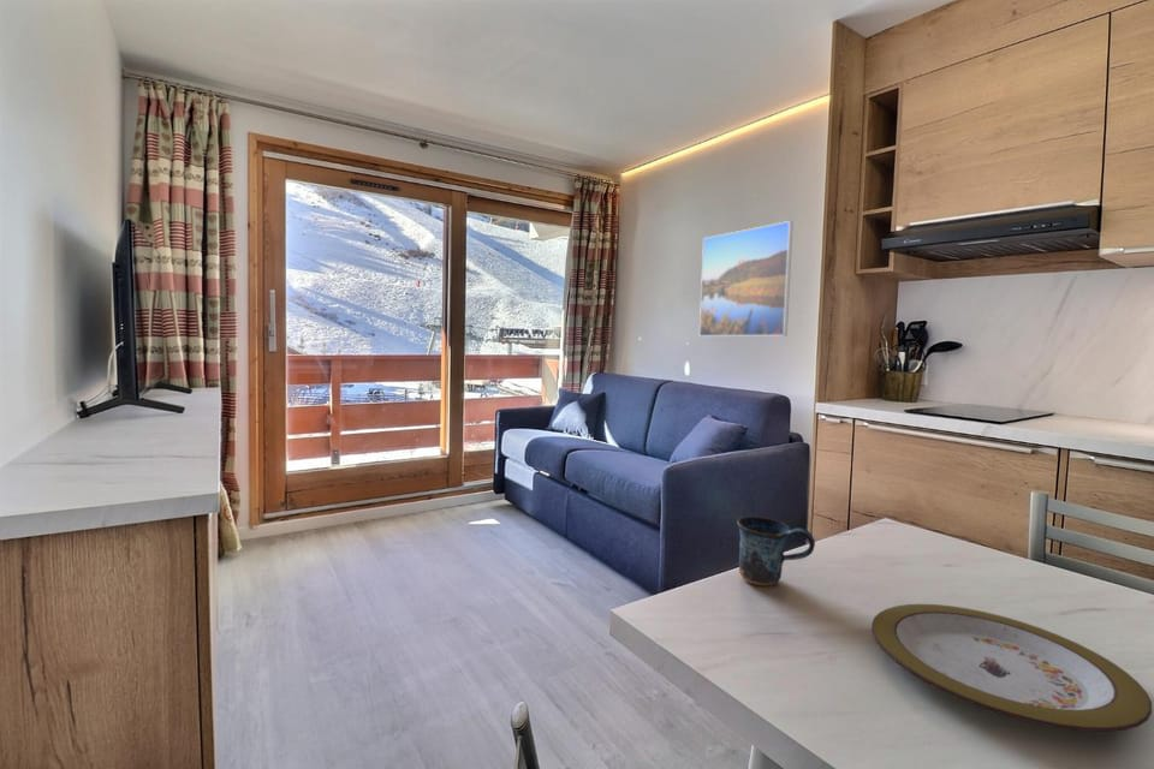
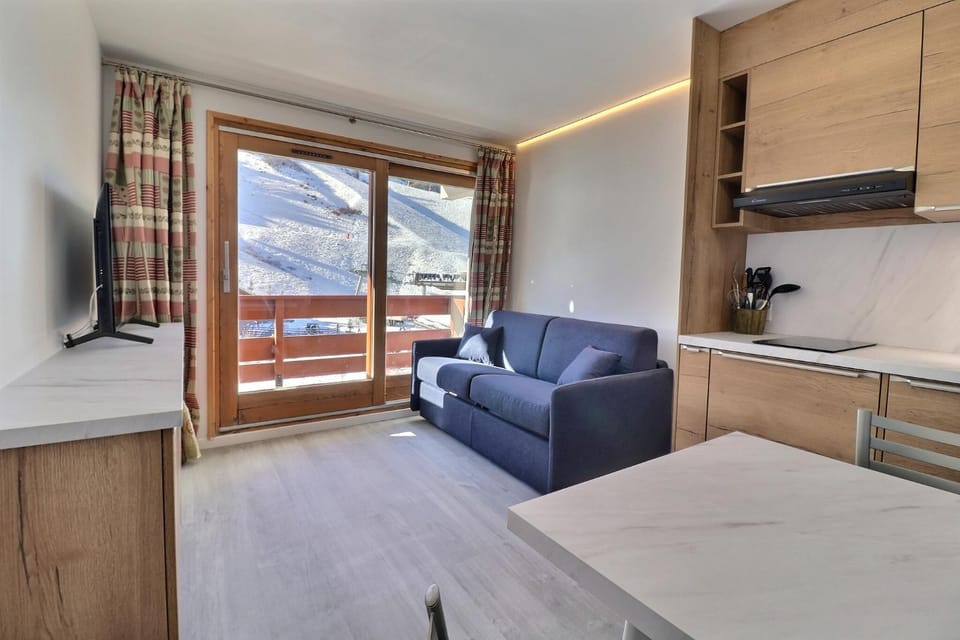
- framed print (742, 284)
- plate (994, 662)
- mug (769, 554)
